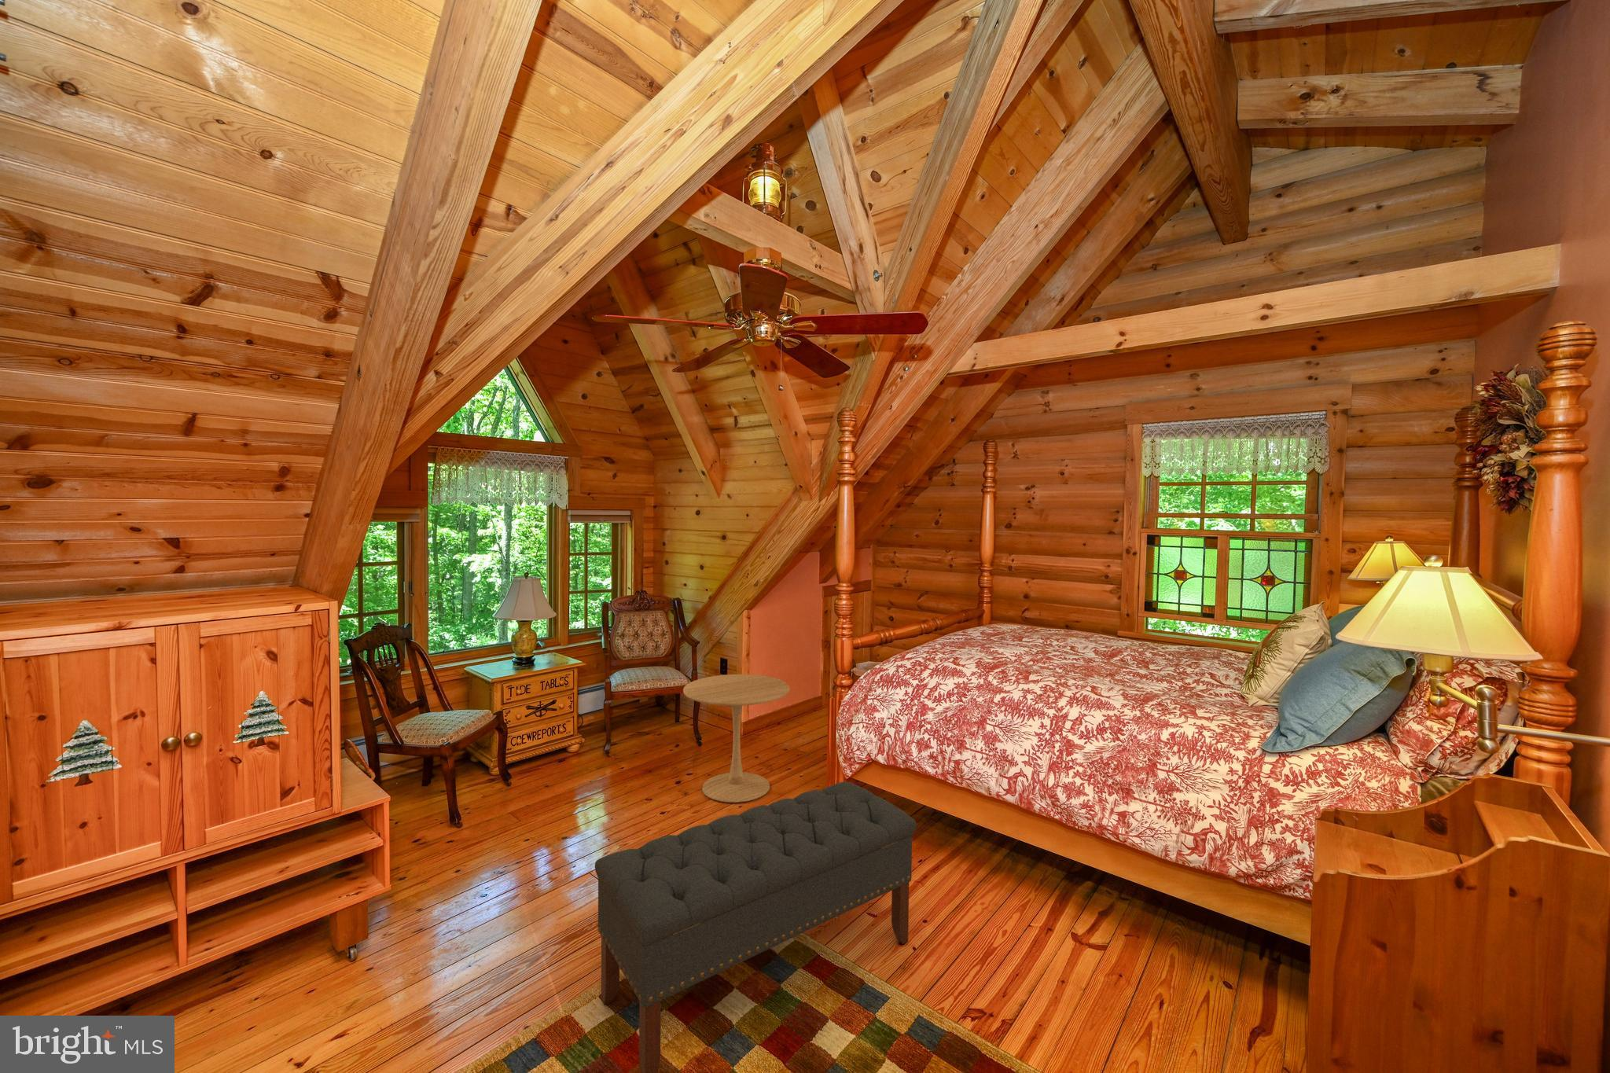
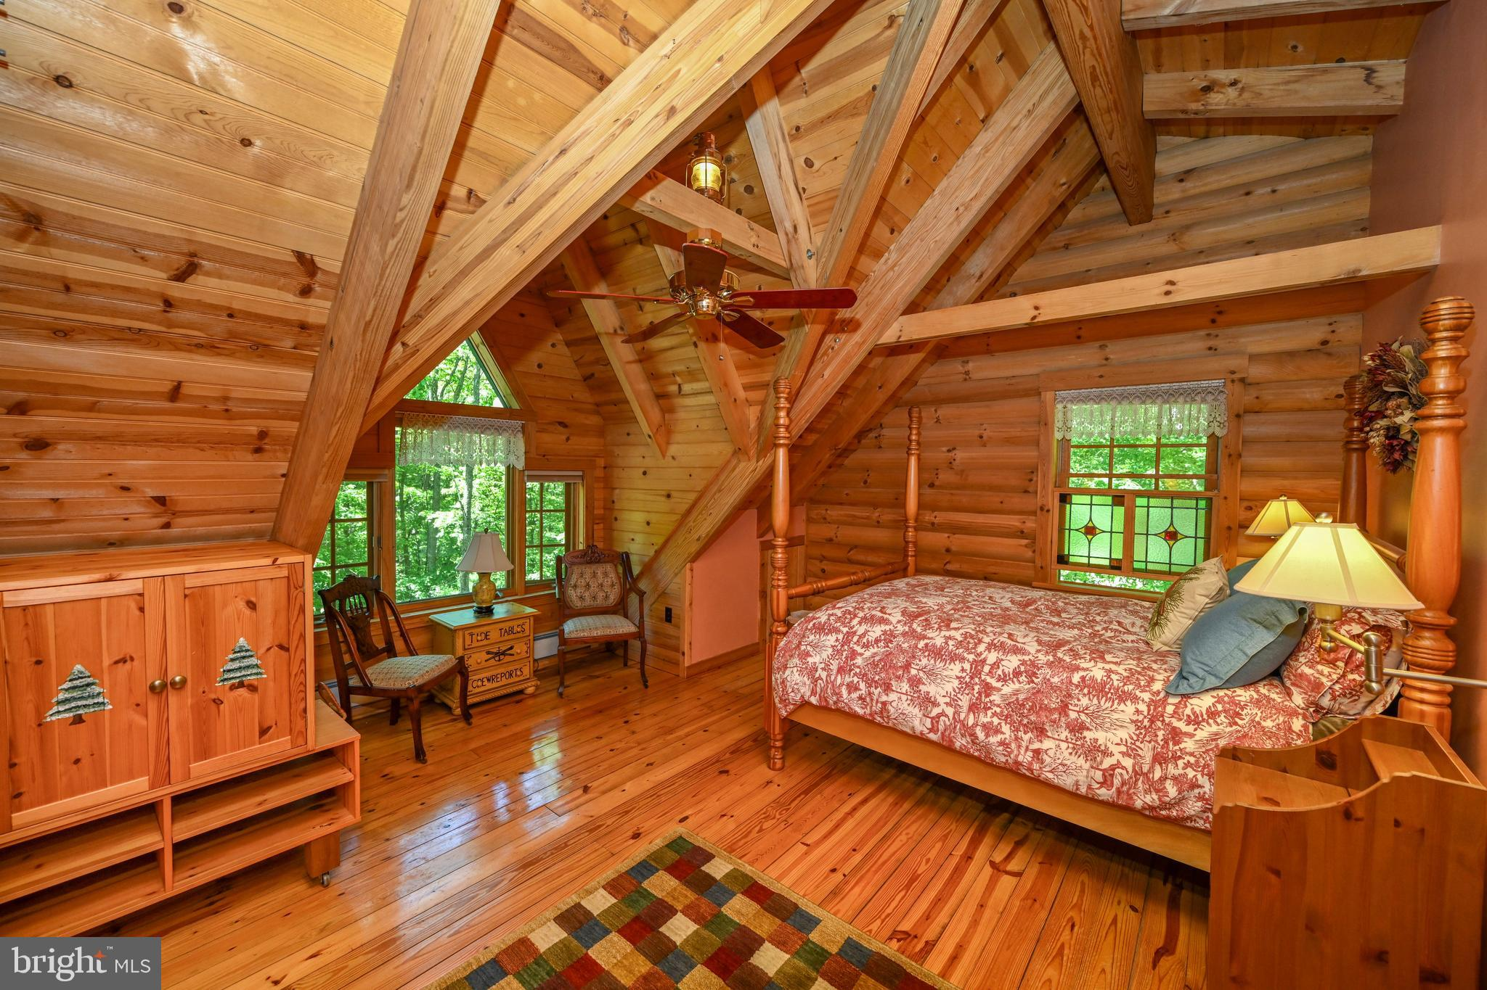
- side table (736, 738)
- bench (766, 898)
